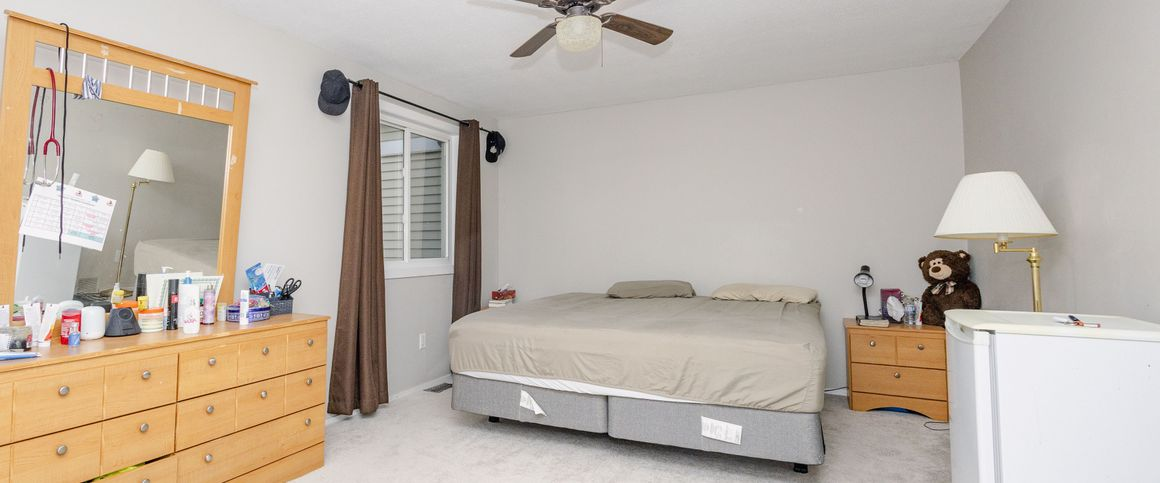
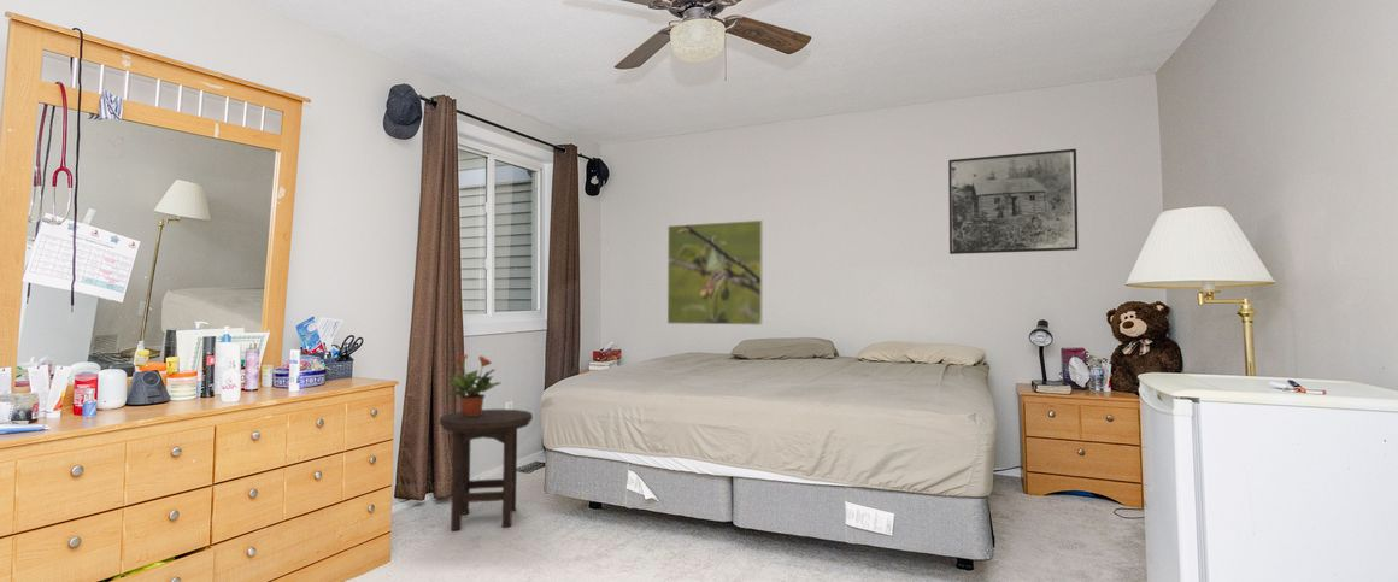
+ stool (486, 480)
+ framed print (713, 274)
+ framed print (1010, 202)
+ potted plant (472, 383)
